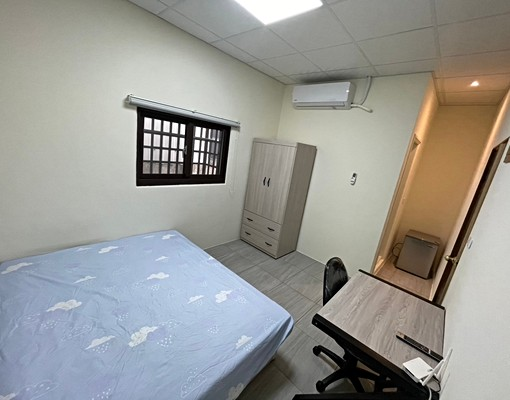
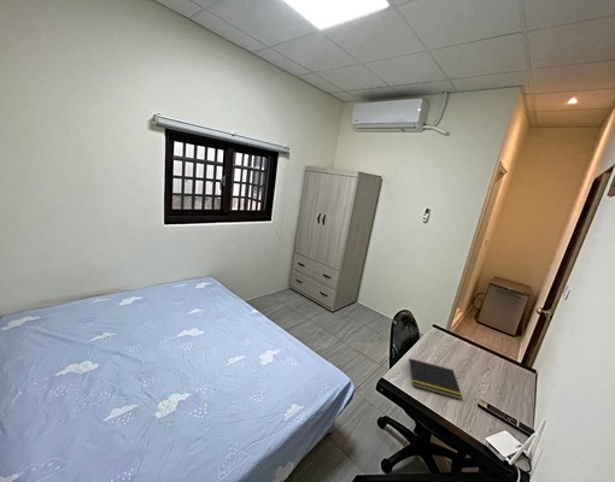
+ notepad (433, 377)
